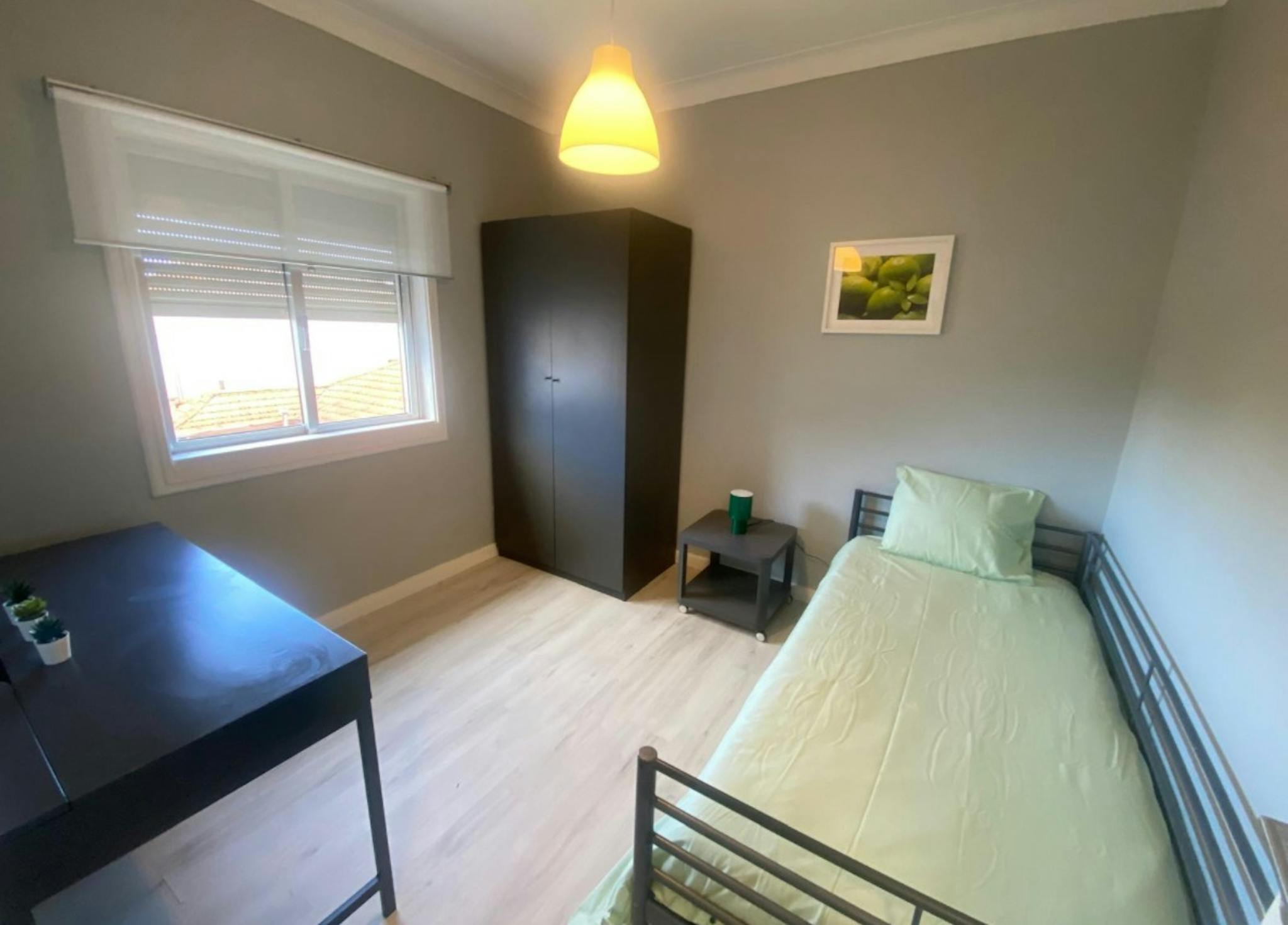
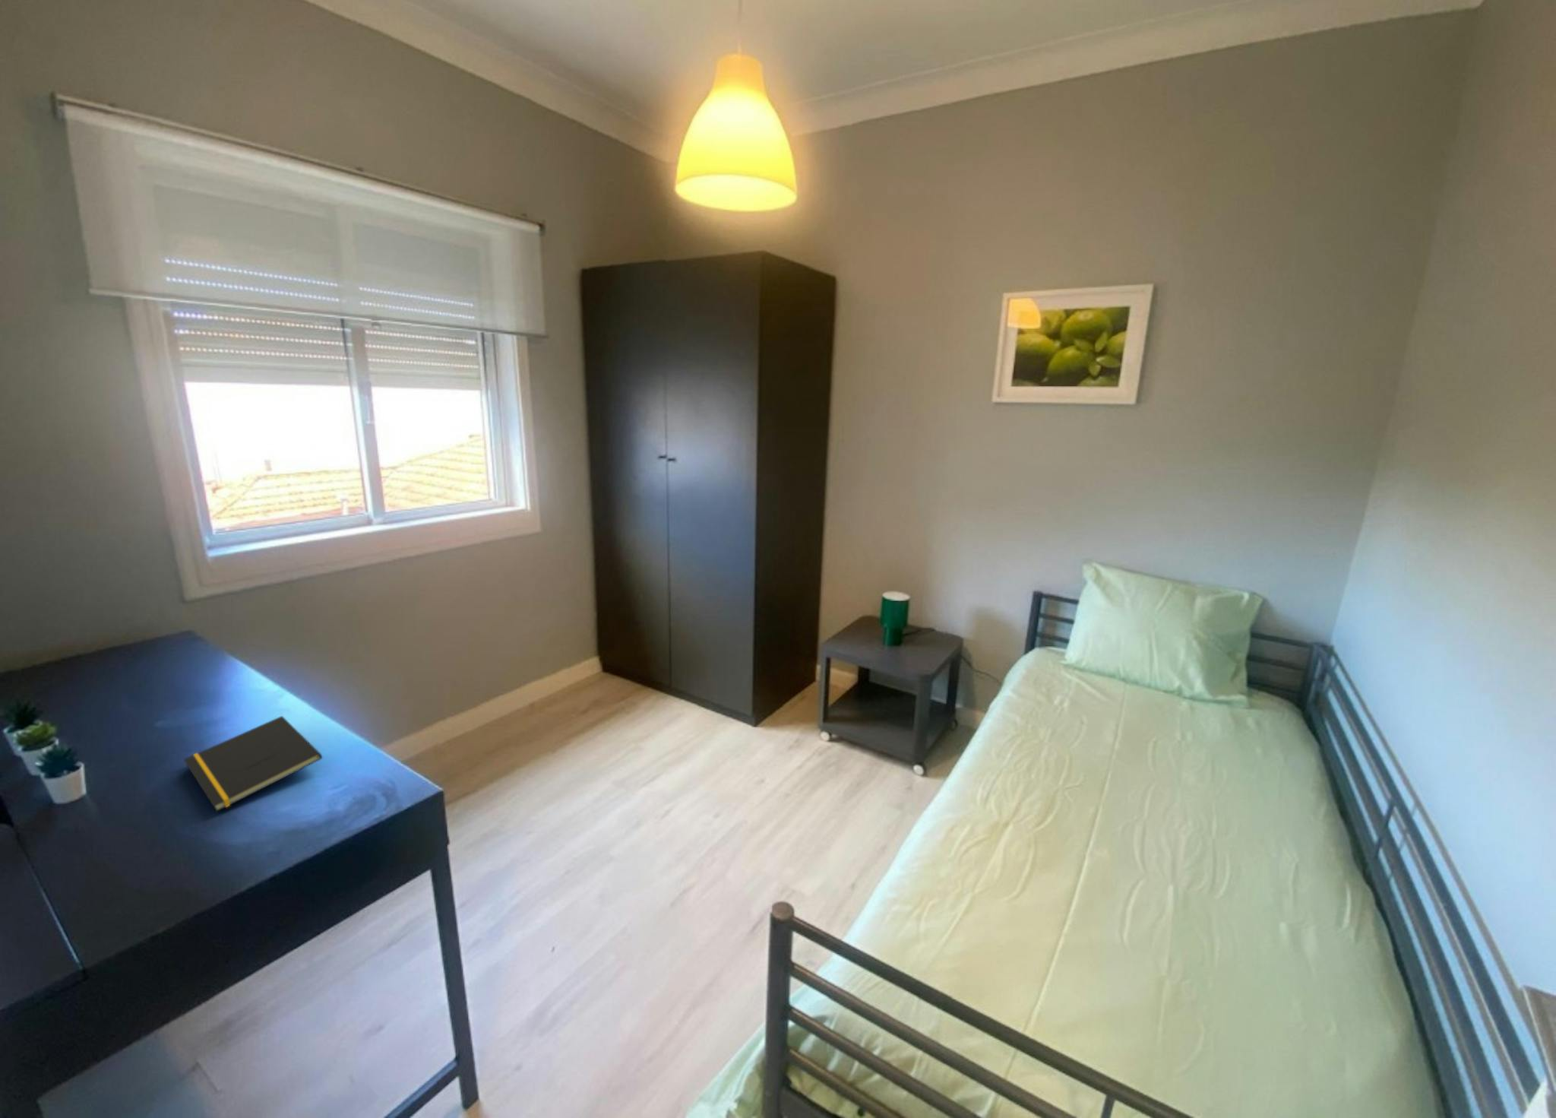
+ notepad (252, 759)
